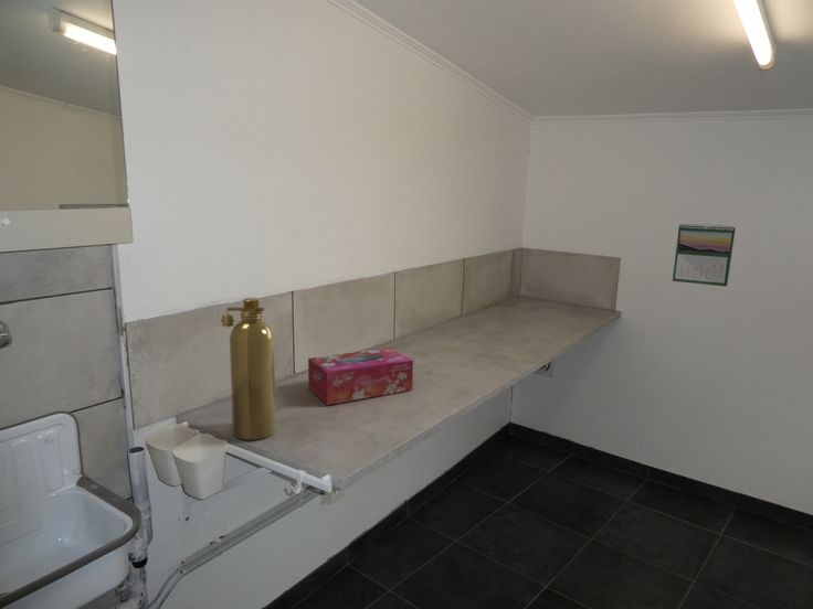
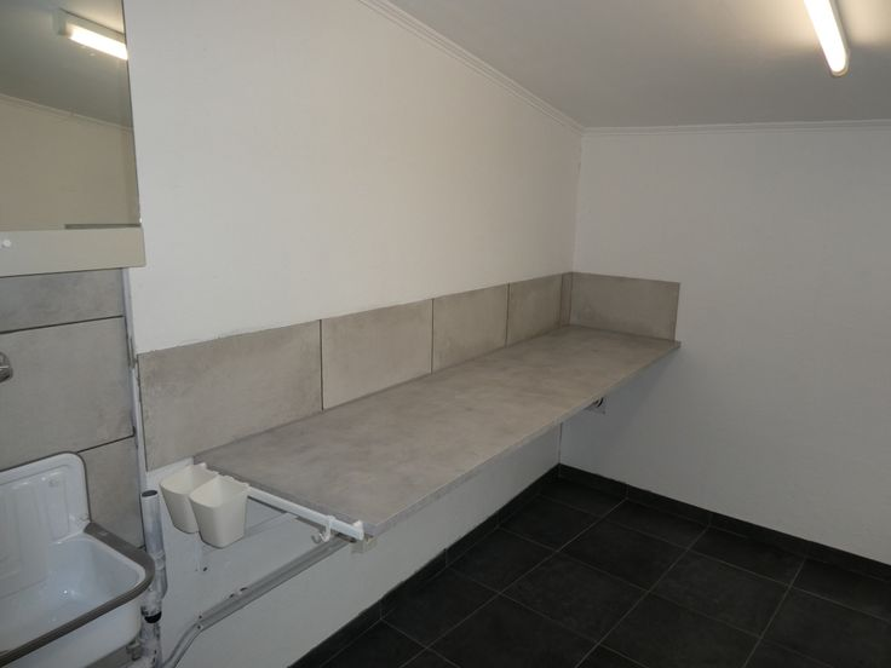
- spray bottle (247, 366)
- calendar (703, 254)
- tissue box (360, 374)
